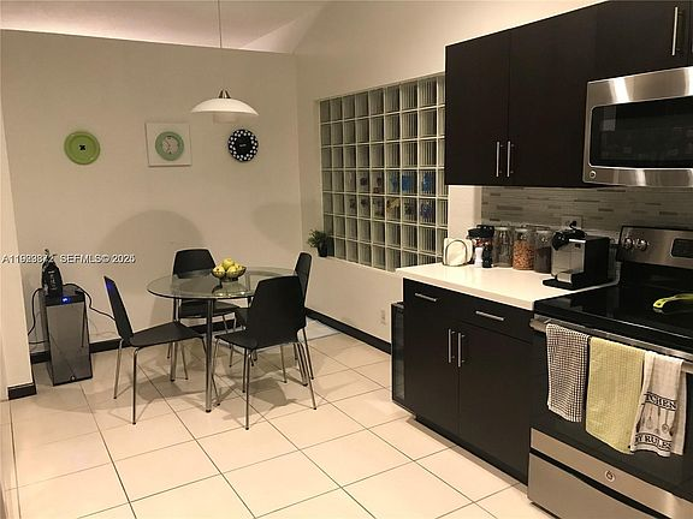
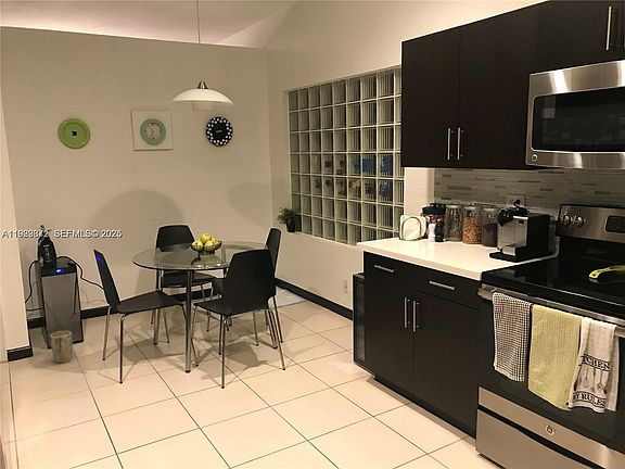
+ plant pot (62, 346)
